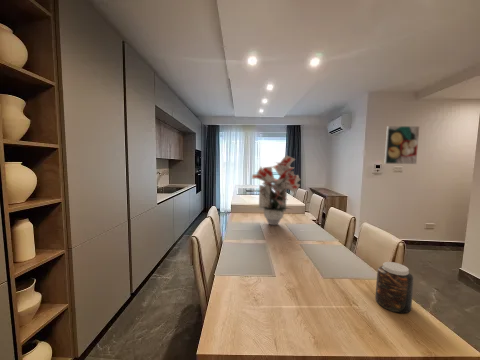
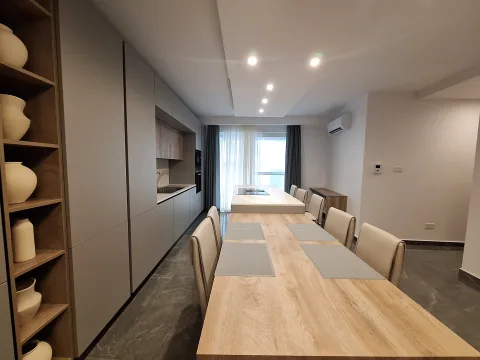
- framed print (401, 145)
- jar (394, 285)
- bouquet (275, 190)
